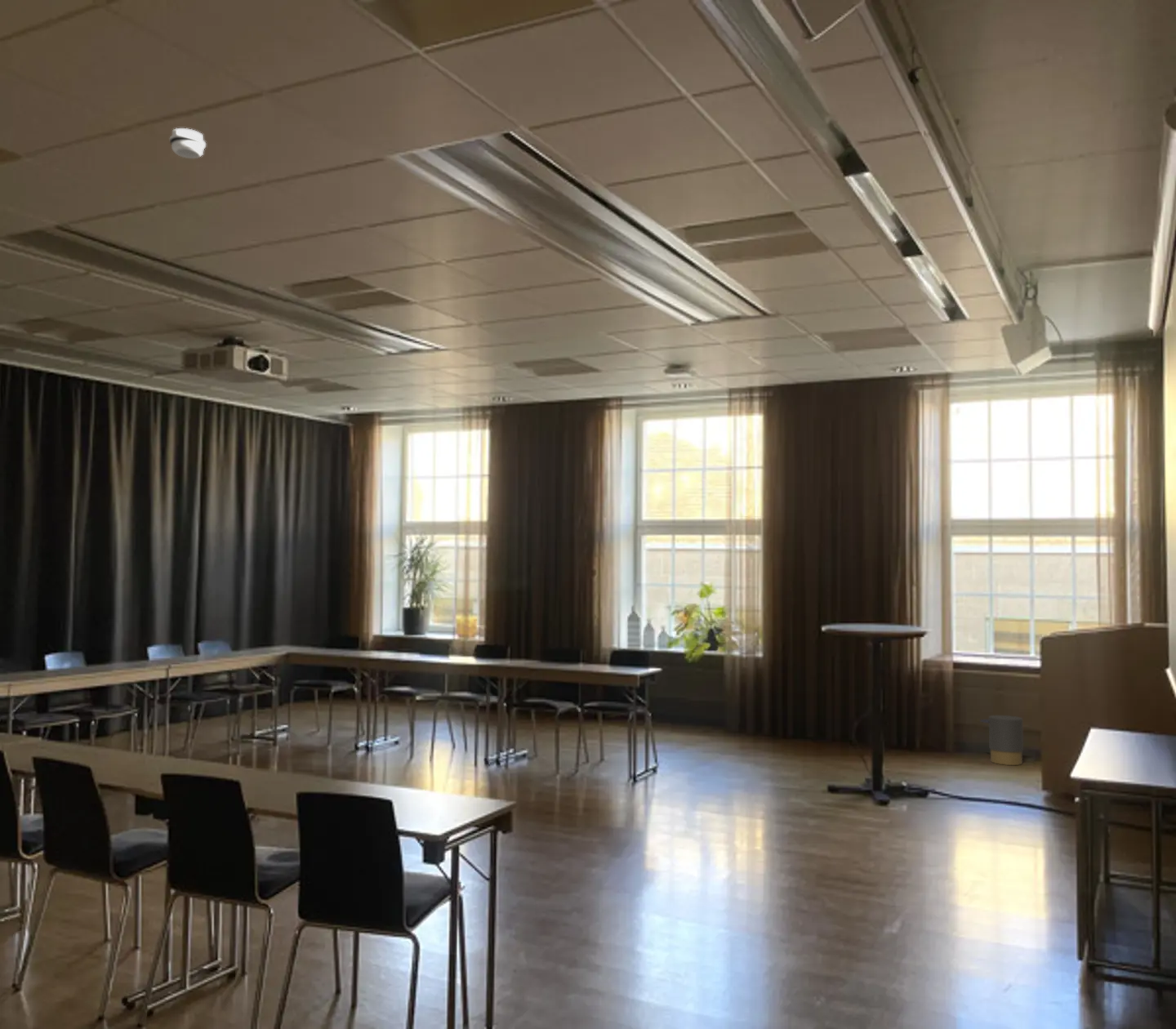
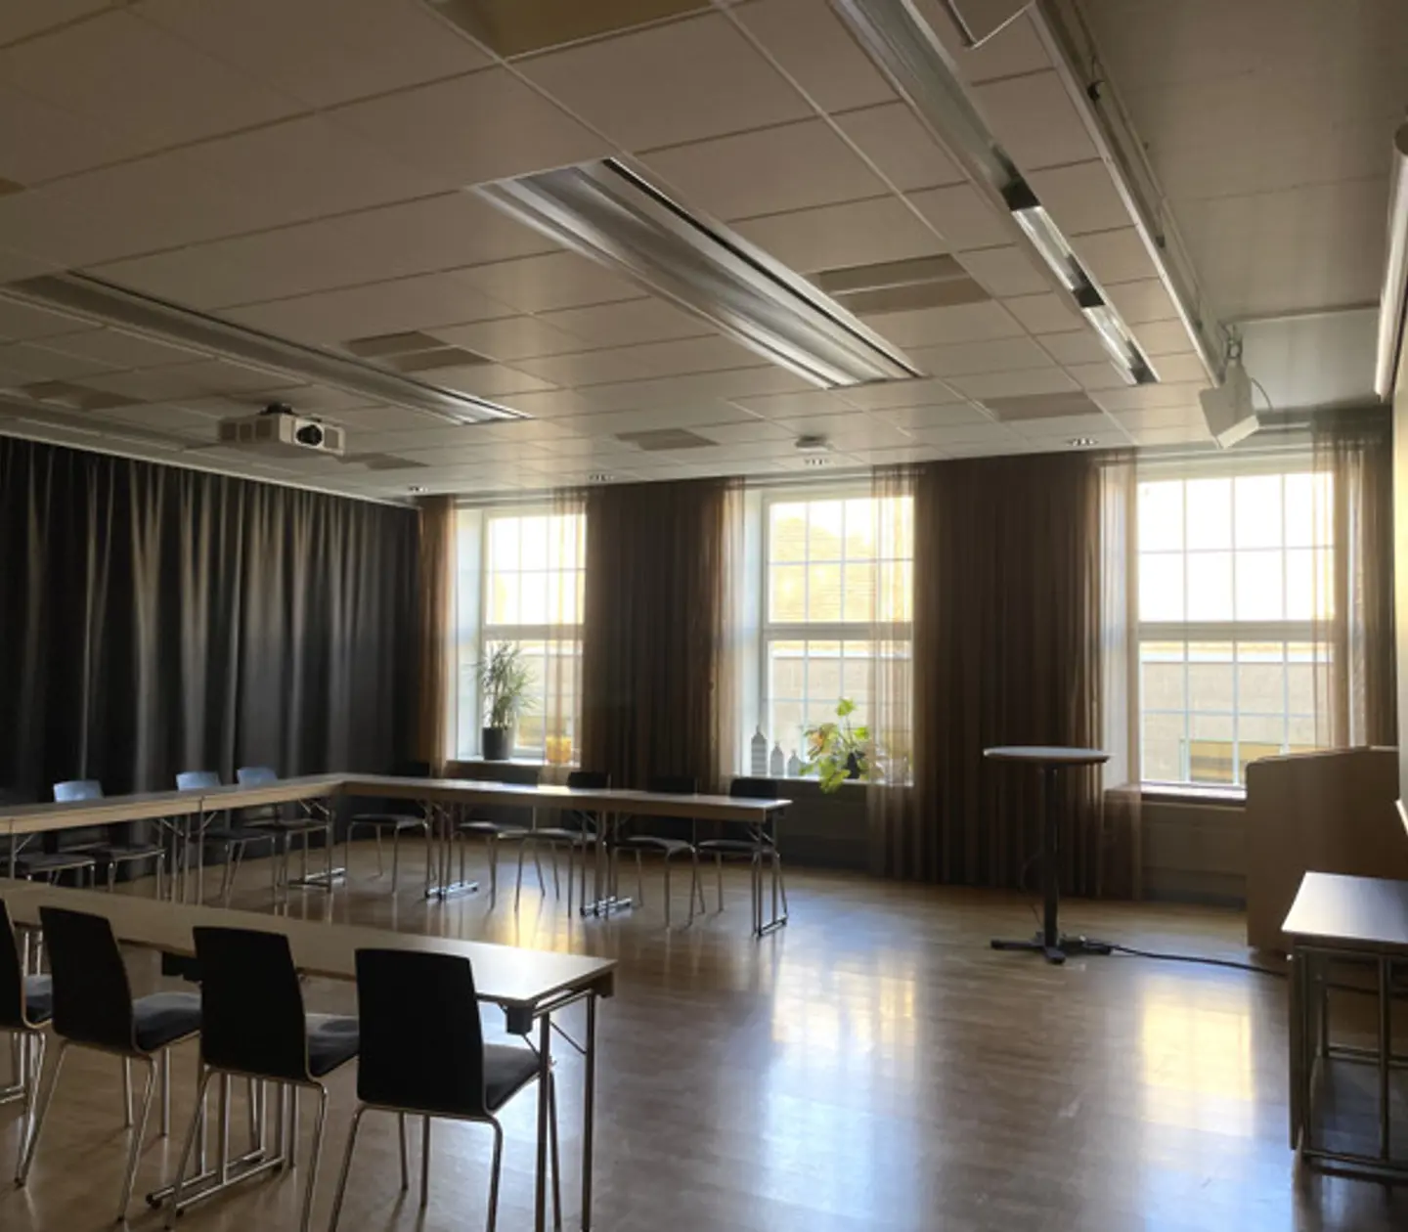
- trash can (1000, 738)
- smoke detector (187, 144)
